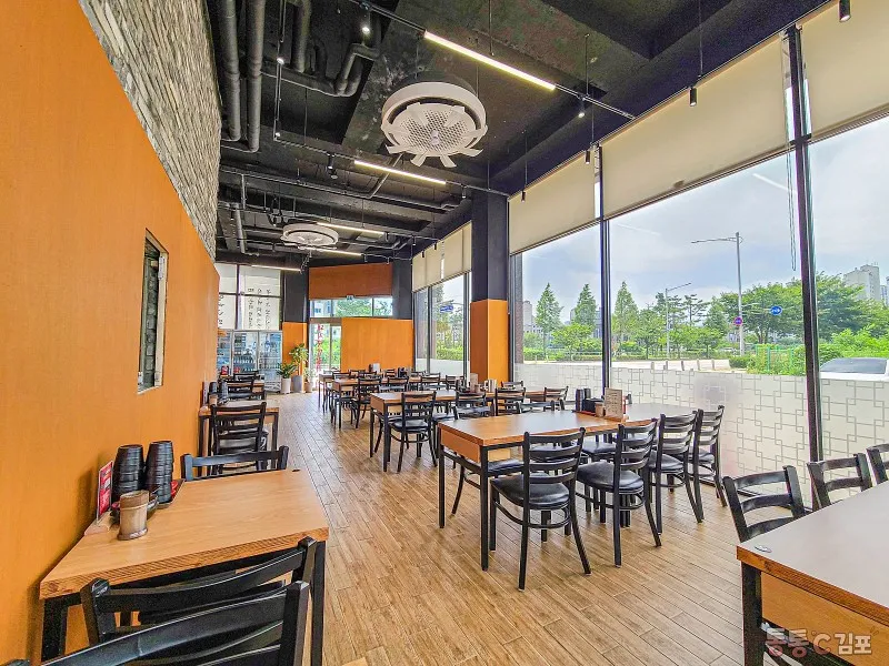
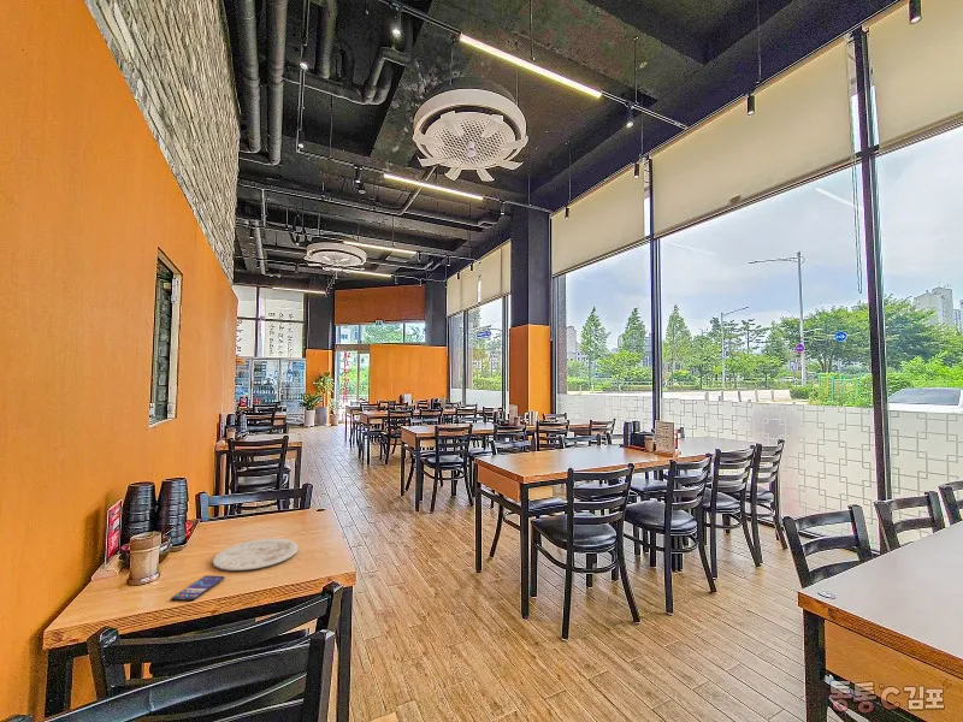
+ plate (256, 554)
+ smartphone (199, 587)
